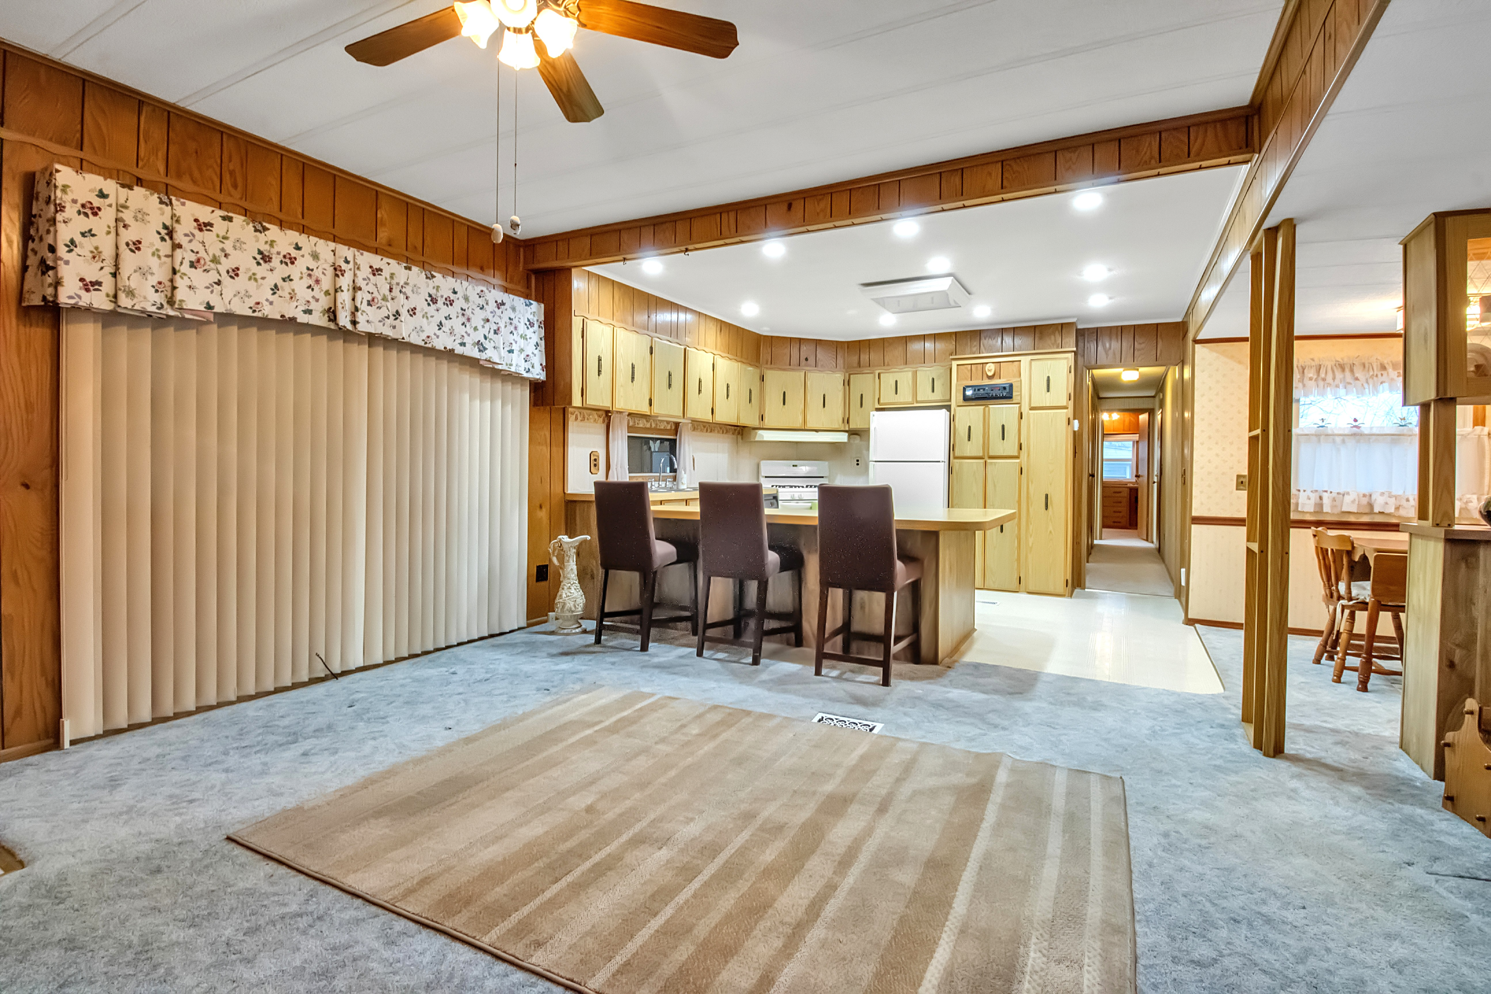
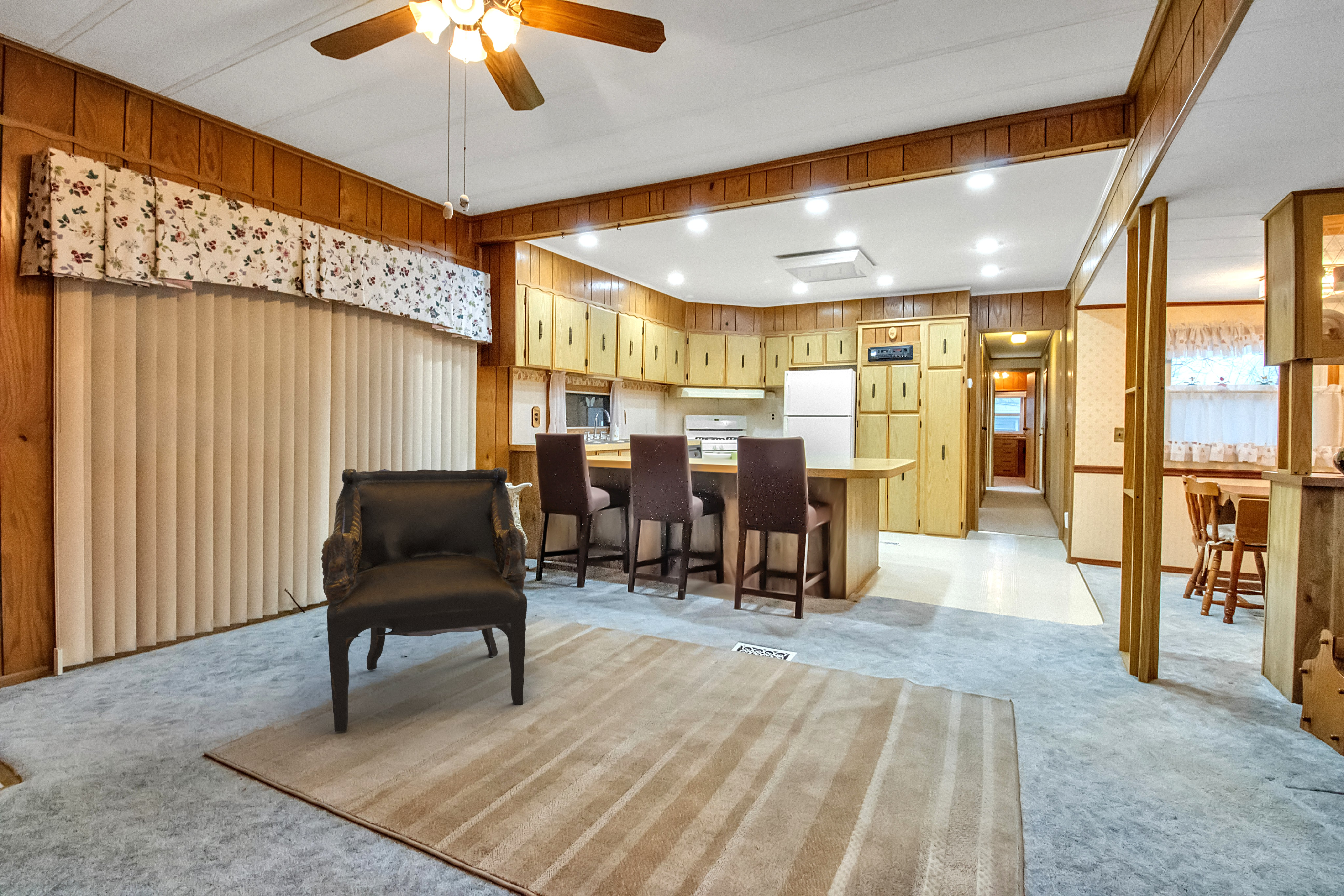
+ armchair (431, 581)
